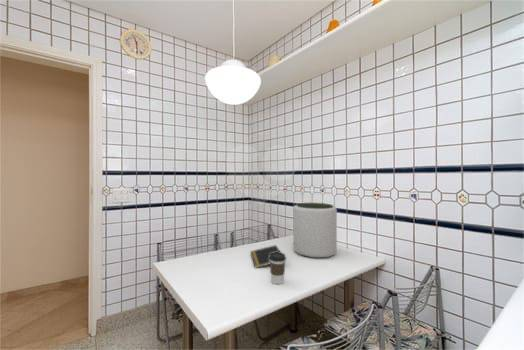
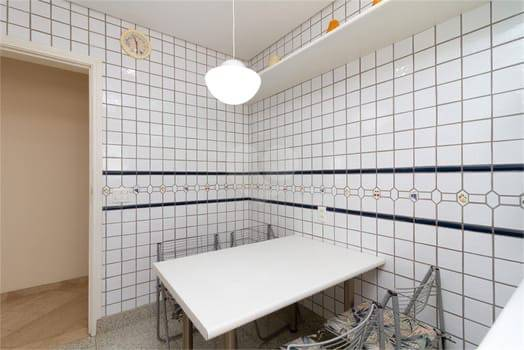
- plant pot (314, 228)
- notepad (266, 255)
- coffee cup (277, 268)
